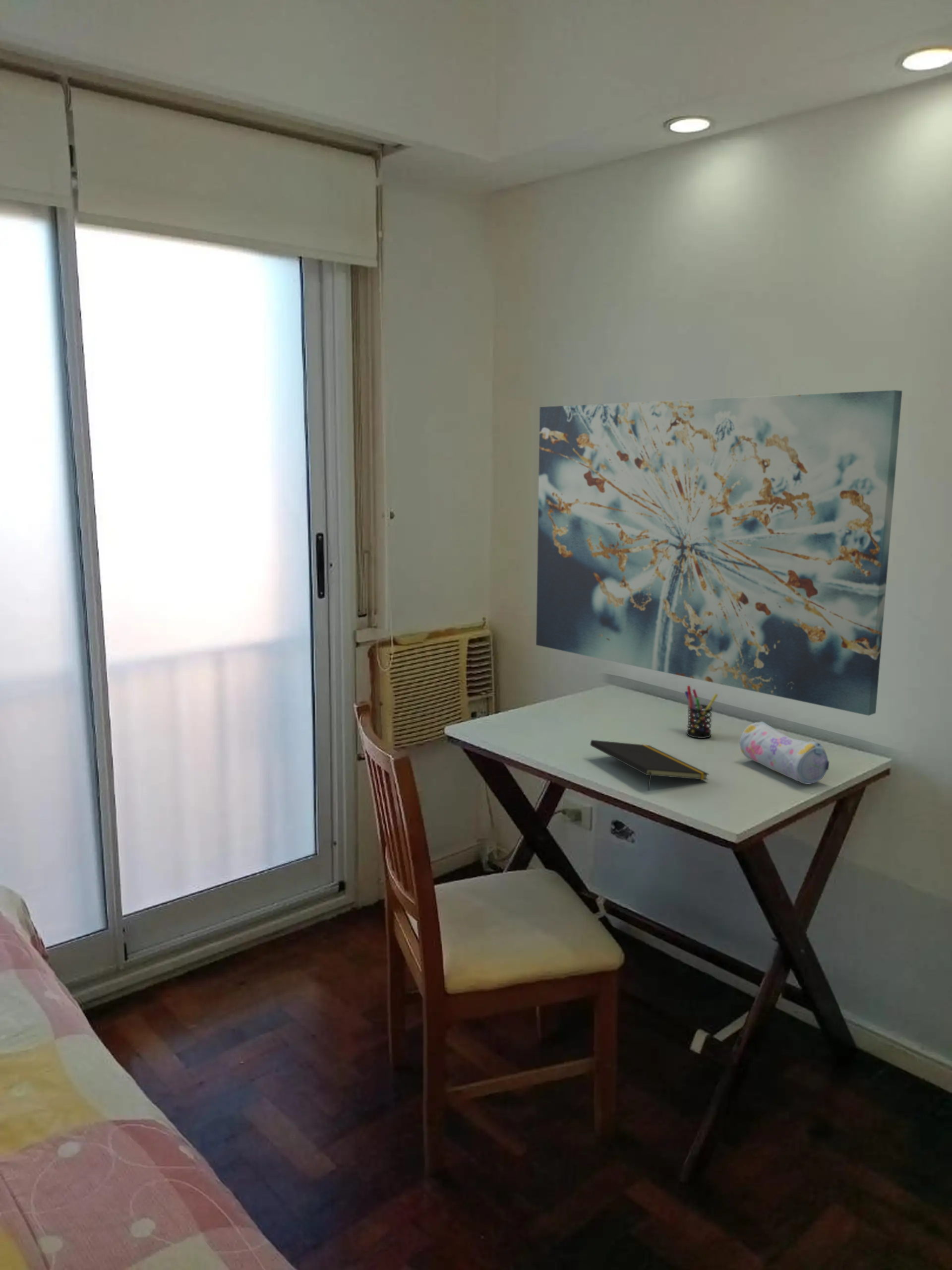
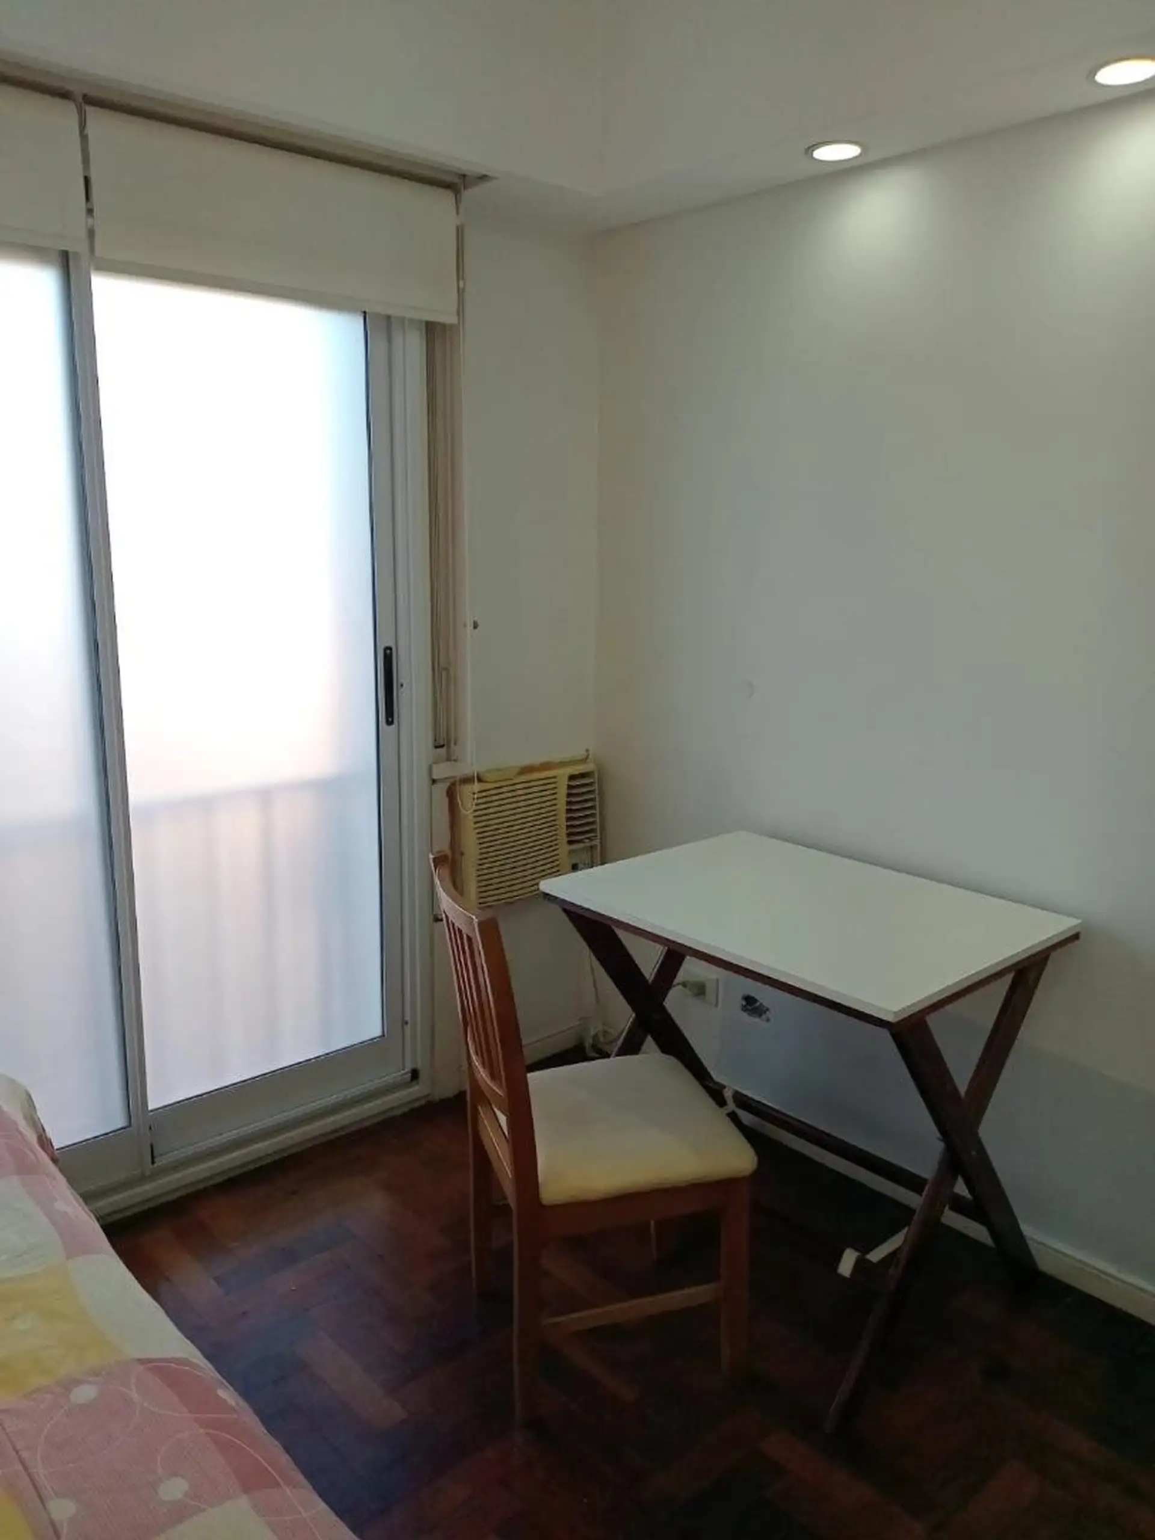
- notepad (648, 759)
- pencil case (782, 752)
- wall art (686, 540)
- pen holder (698, 711)
